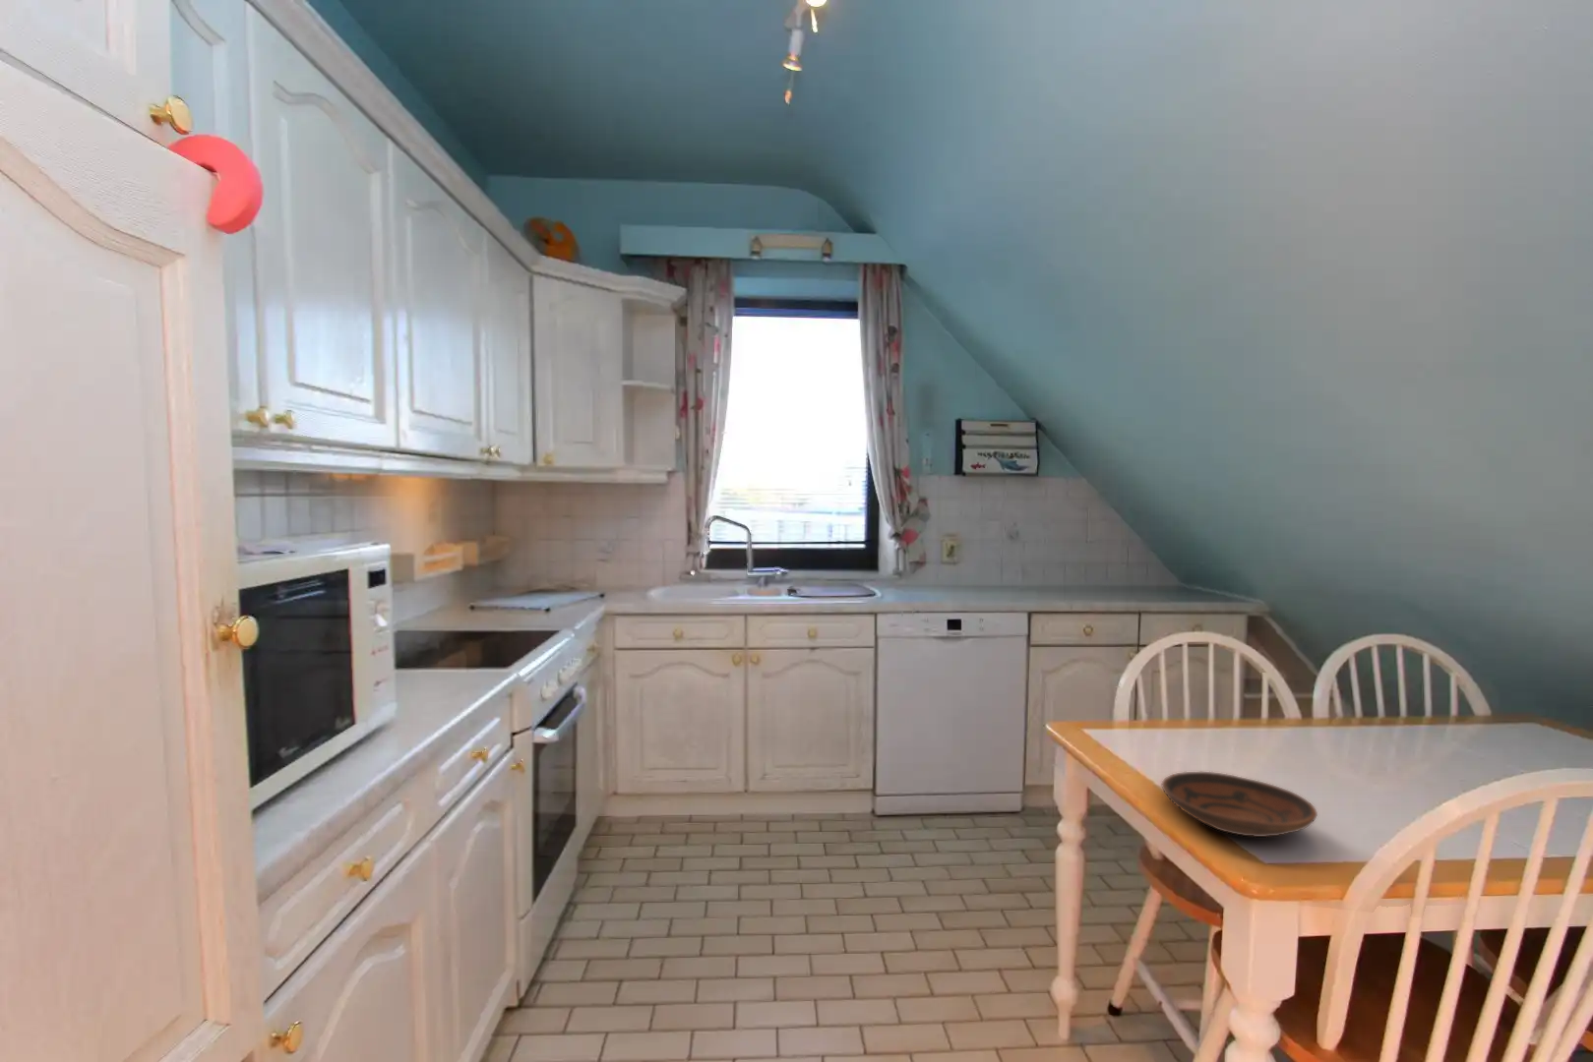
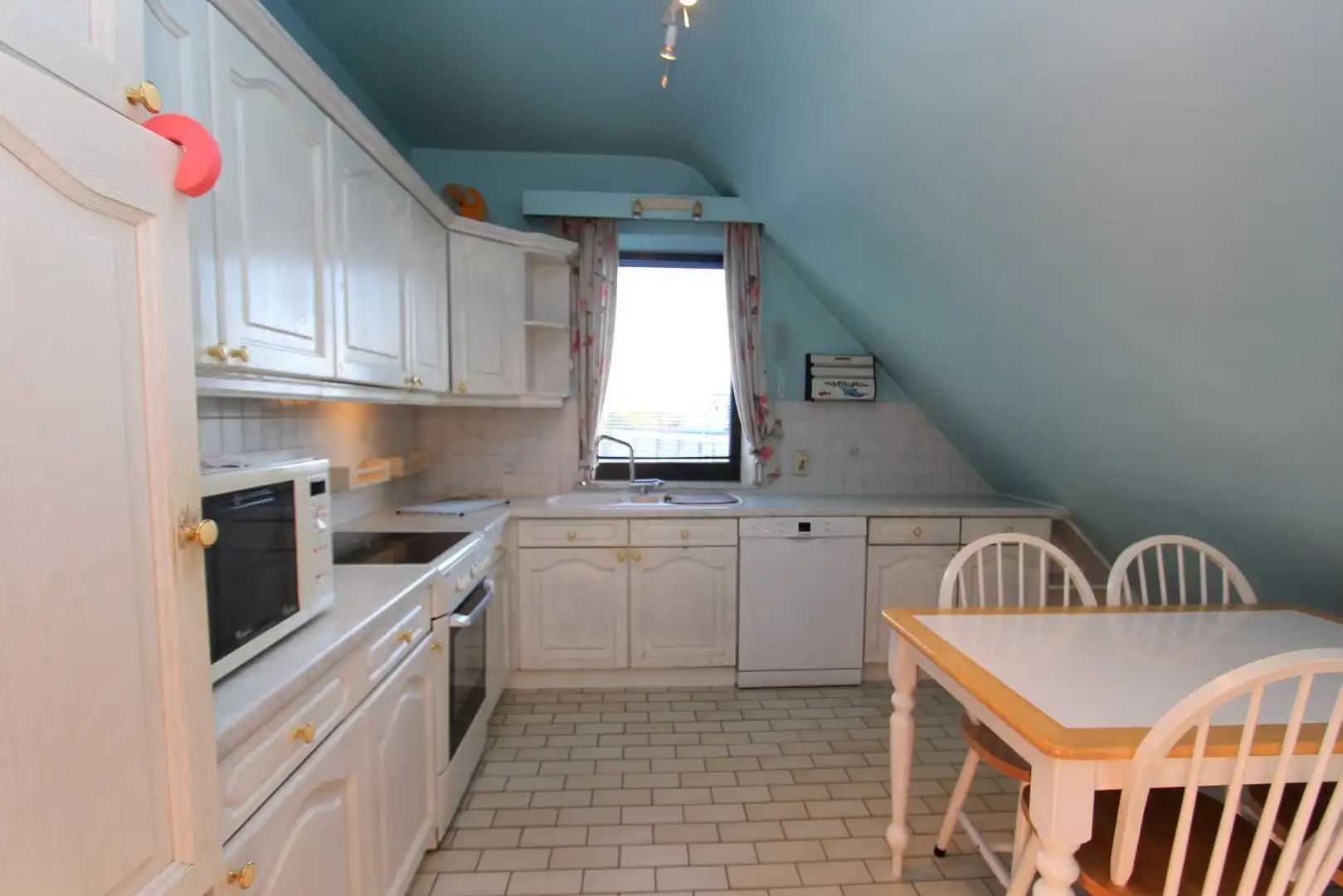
- bowl (1235, 808)
